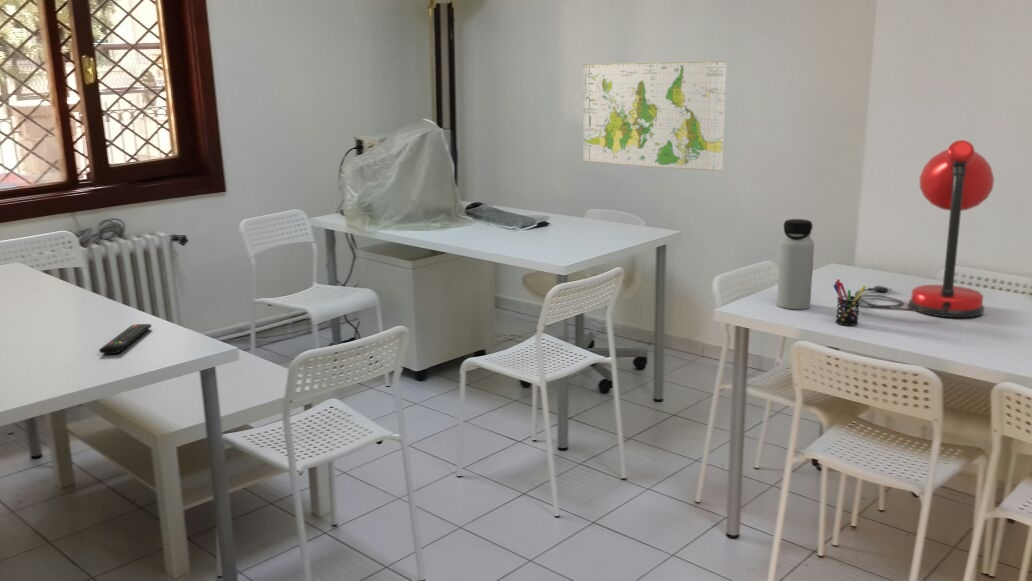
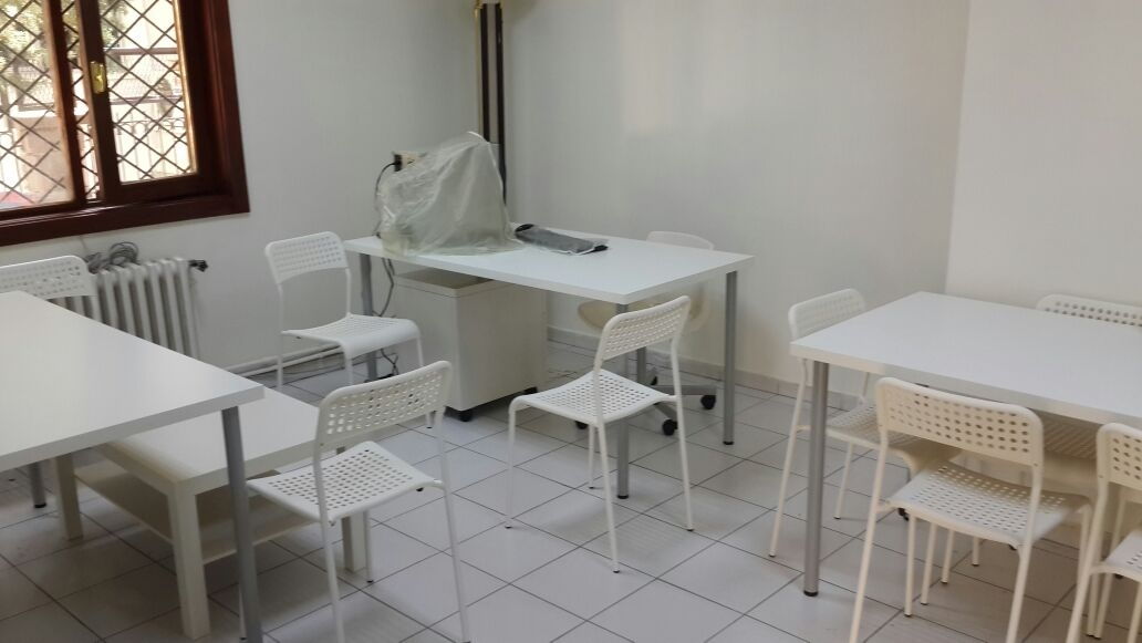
- water bottle (795, 263)
- pen holder (847, 302)
- map (648, 115)
- remote control (127, 338)
- desk lamp (931, 203)
